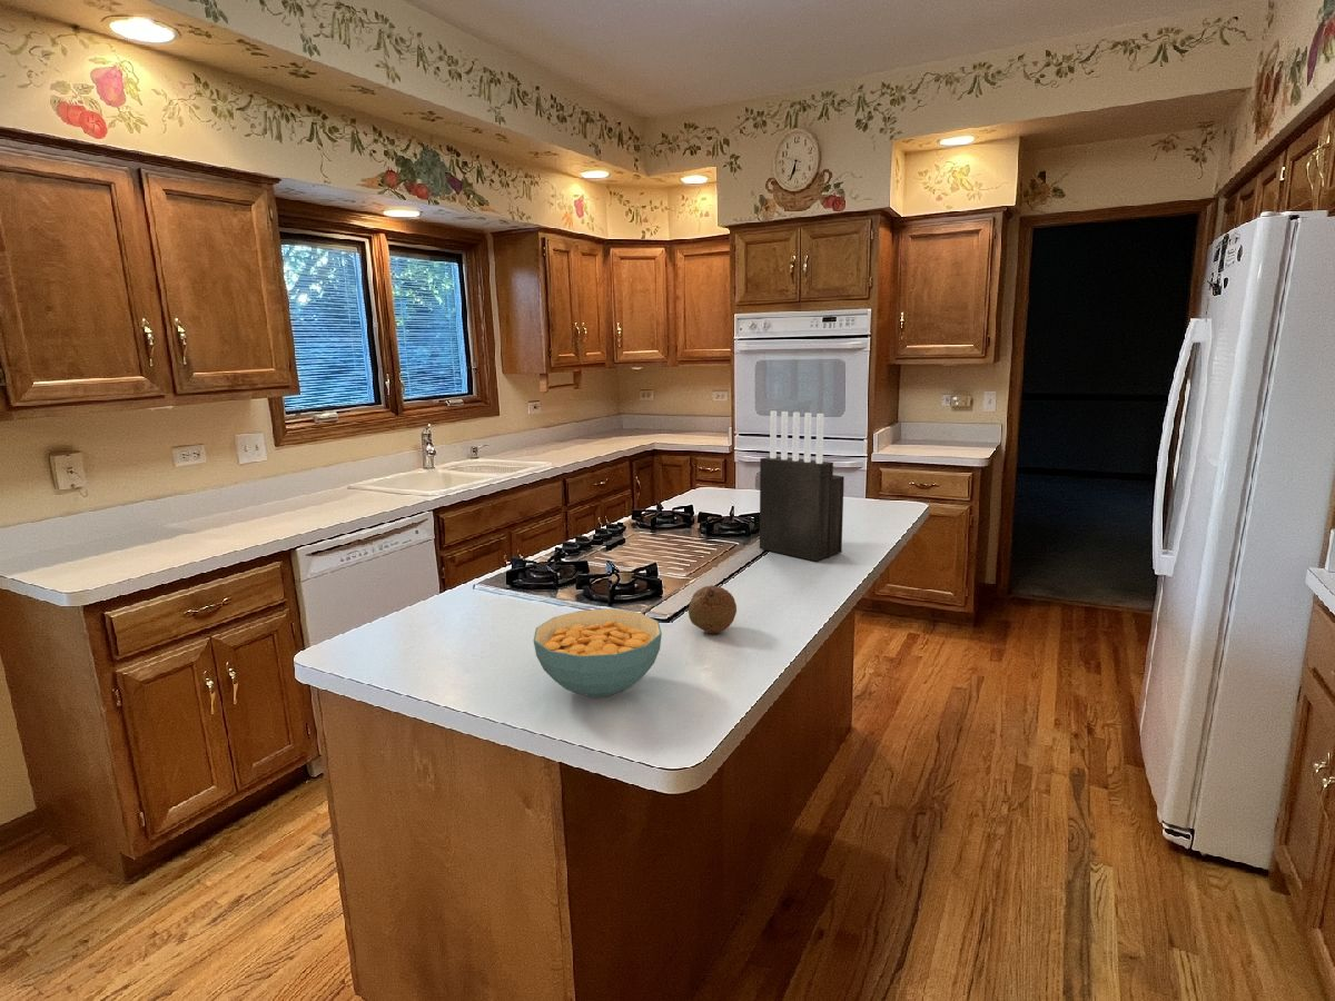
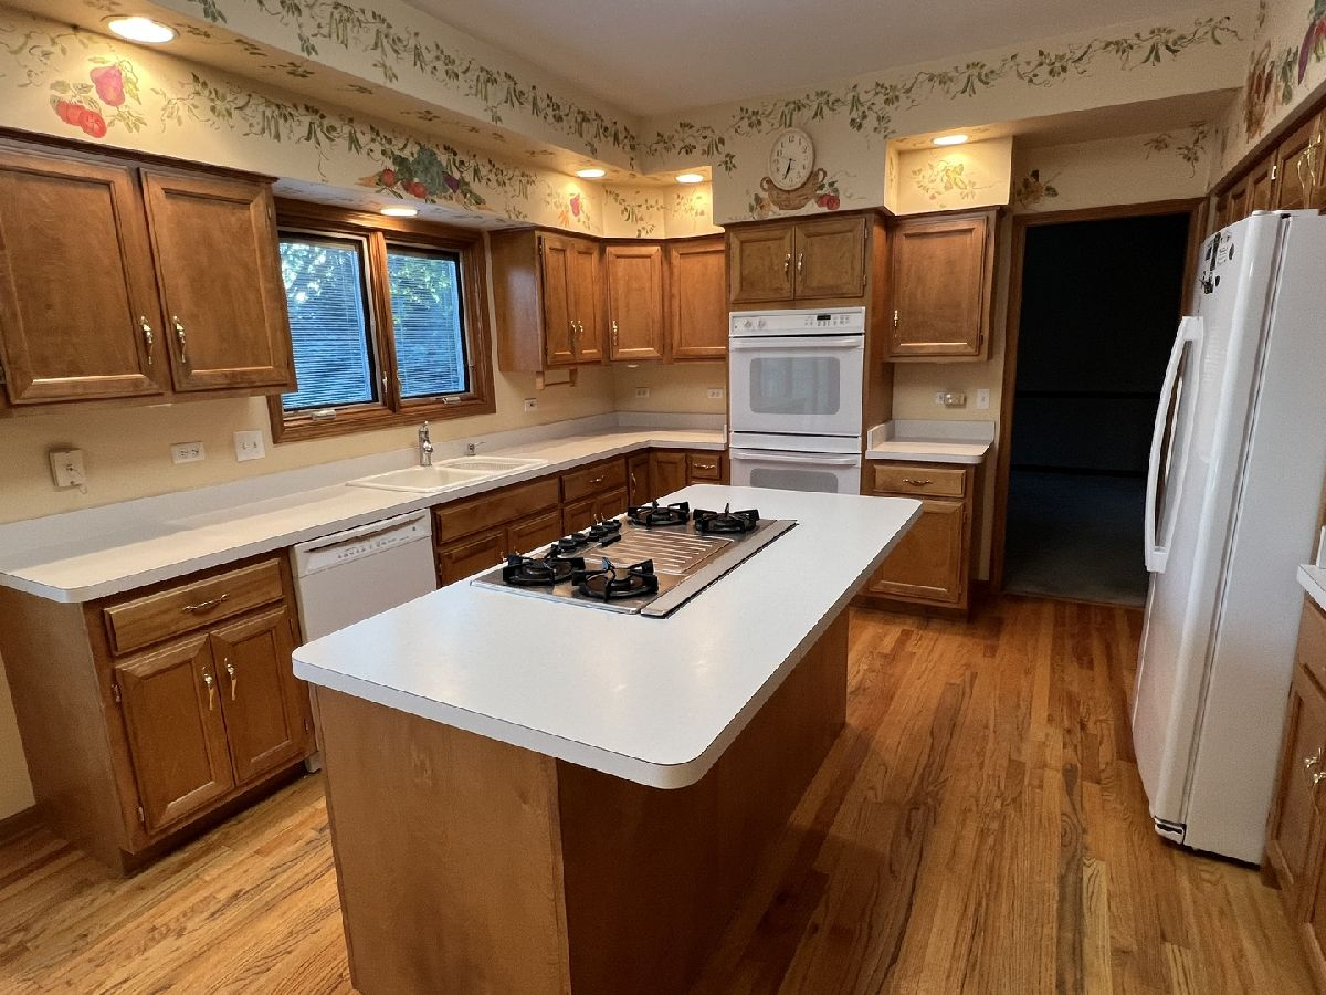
- knife block (803, 482)
- fruit (712, 607)
- cereal bowl (599, 660)
